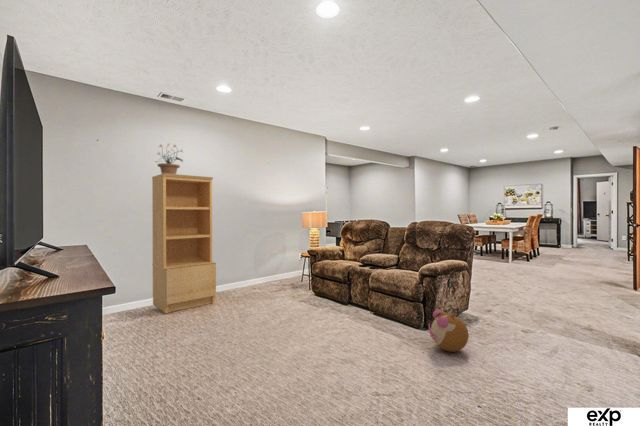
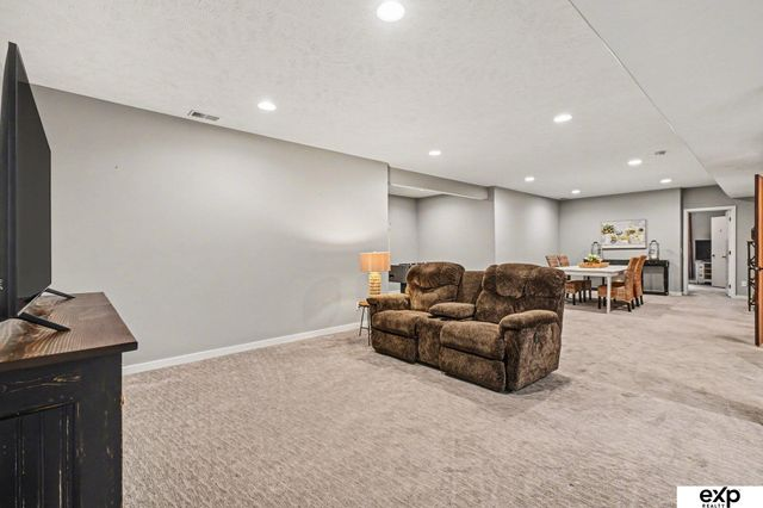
- plush toy (448, 331)
- bookcase (184, 240)
- potted plant (169, 160)
